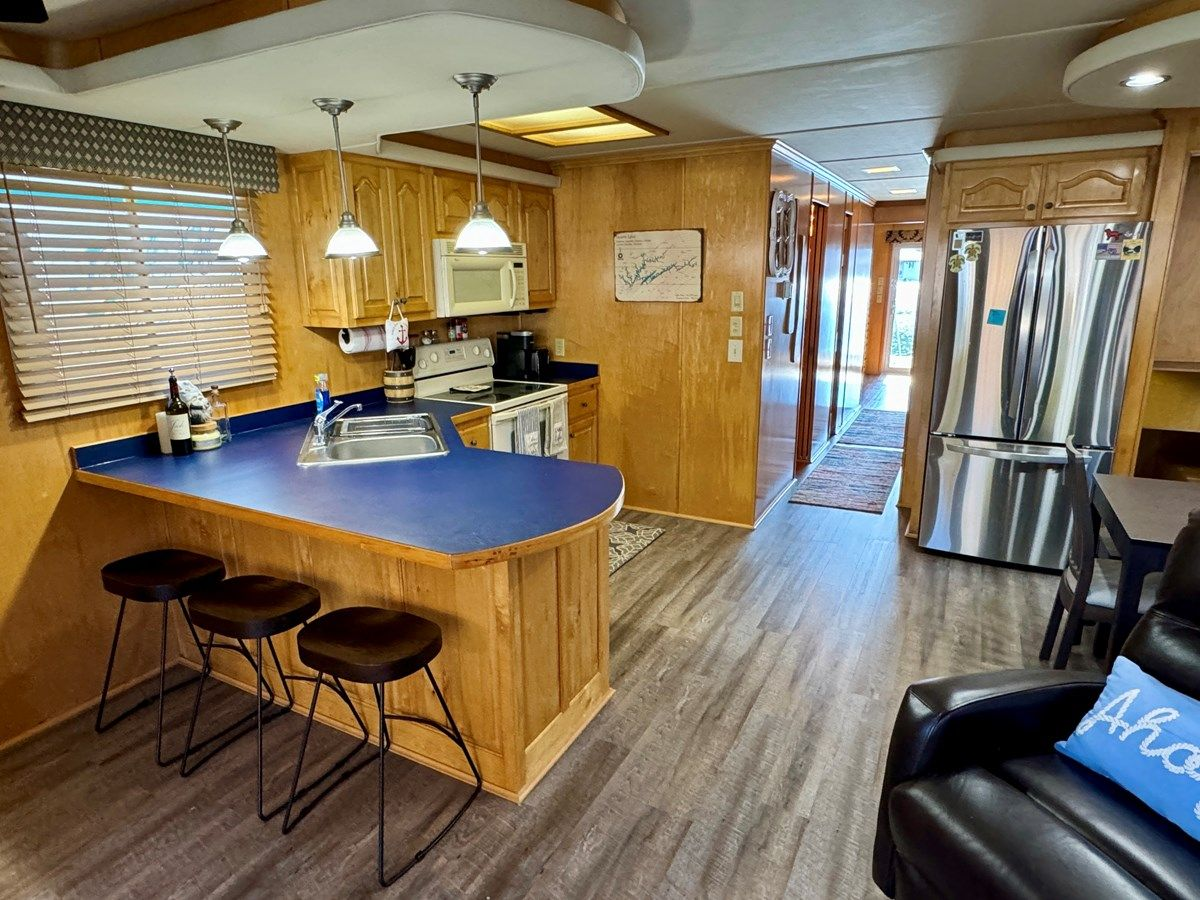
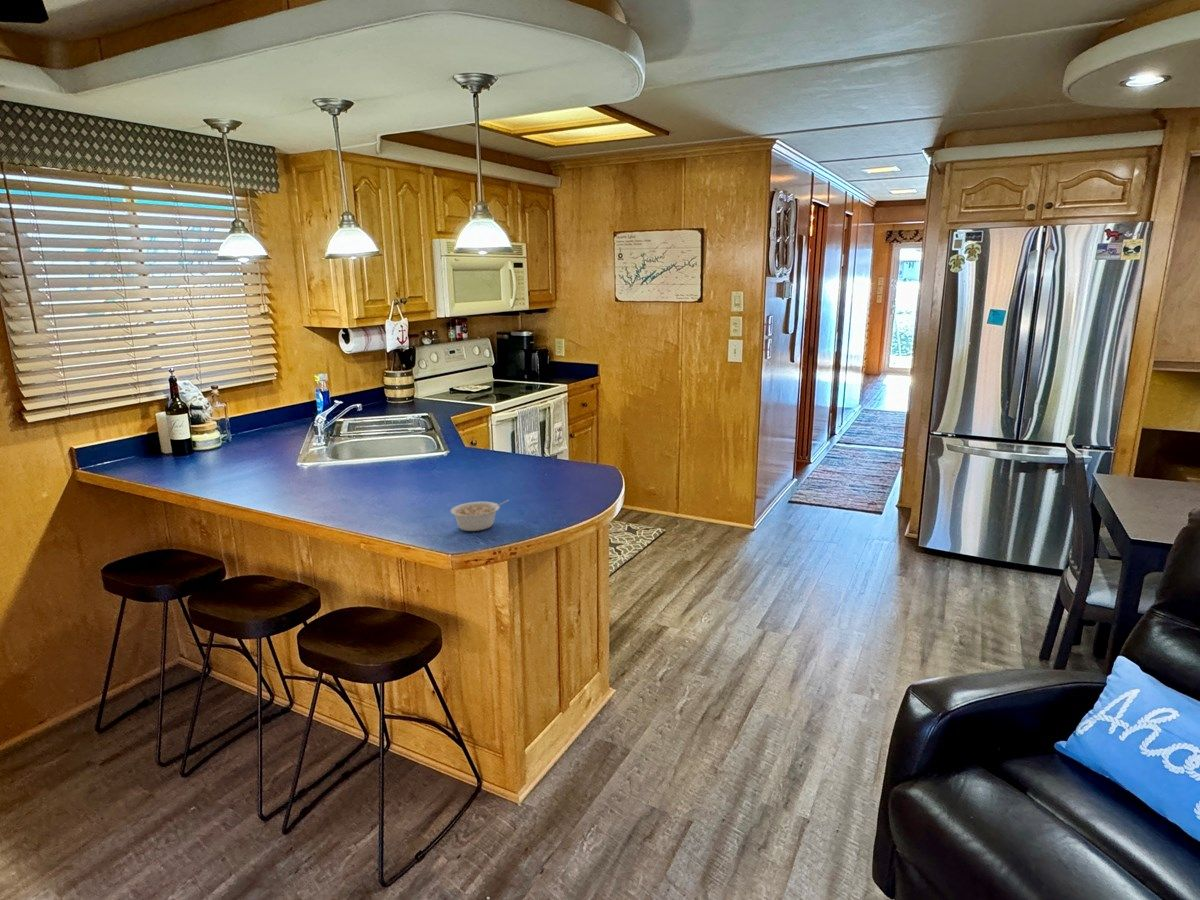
+ legume (476, 514)
